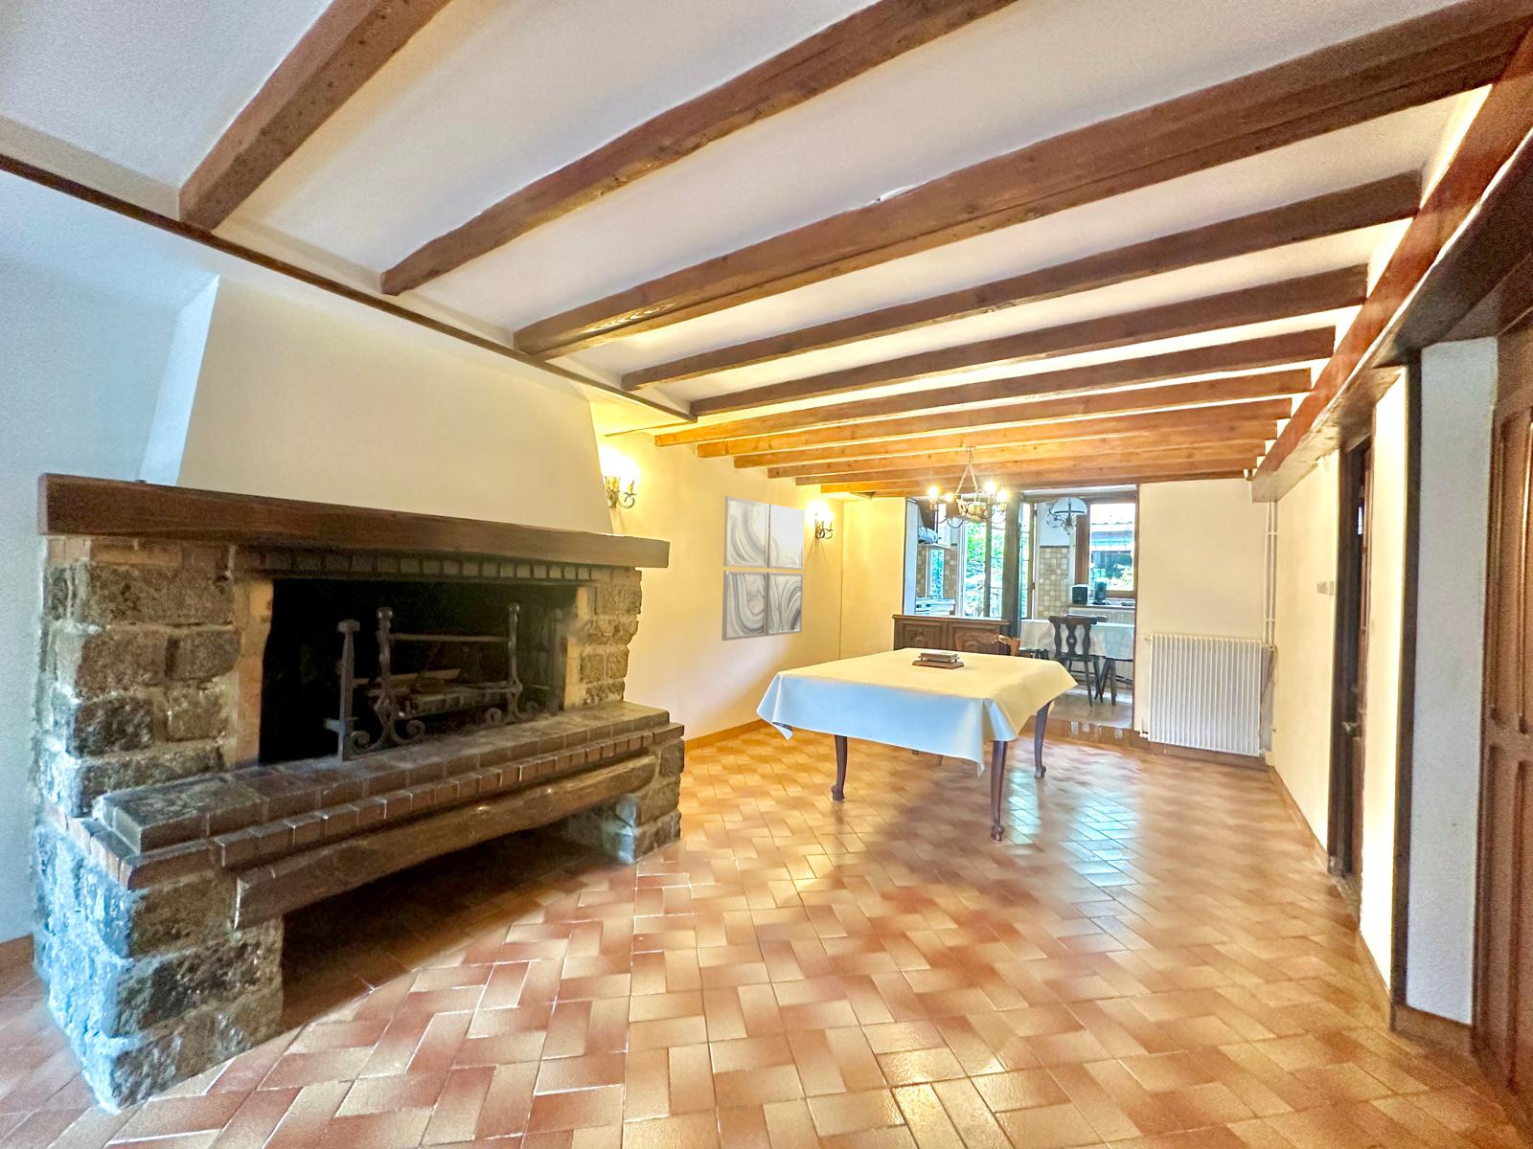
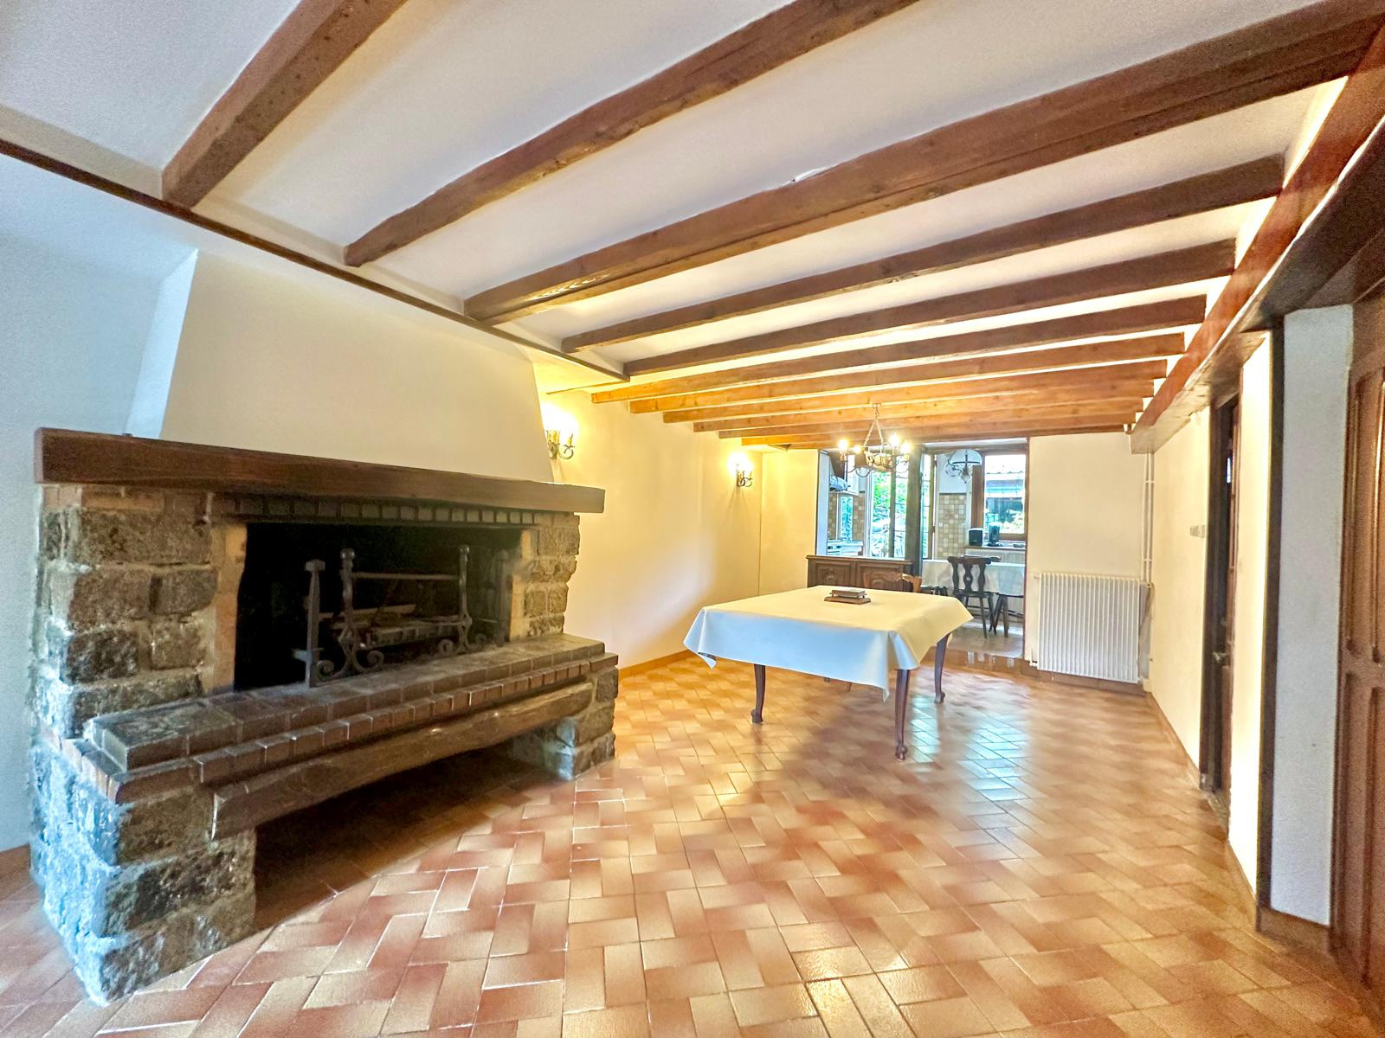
- wall art (766, 572)
